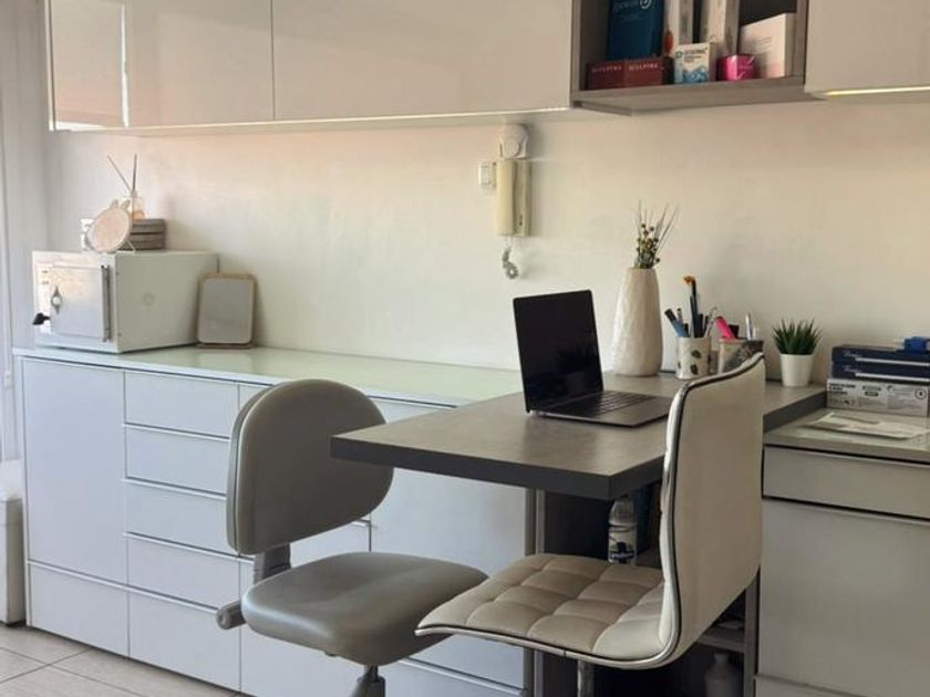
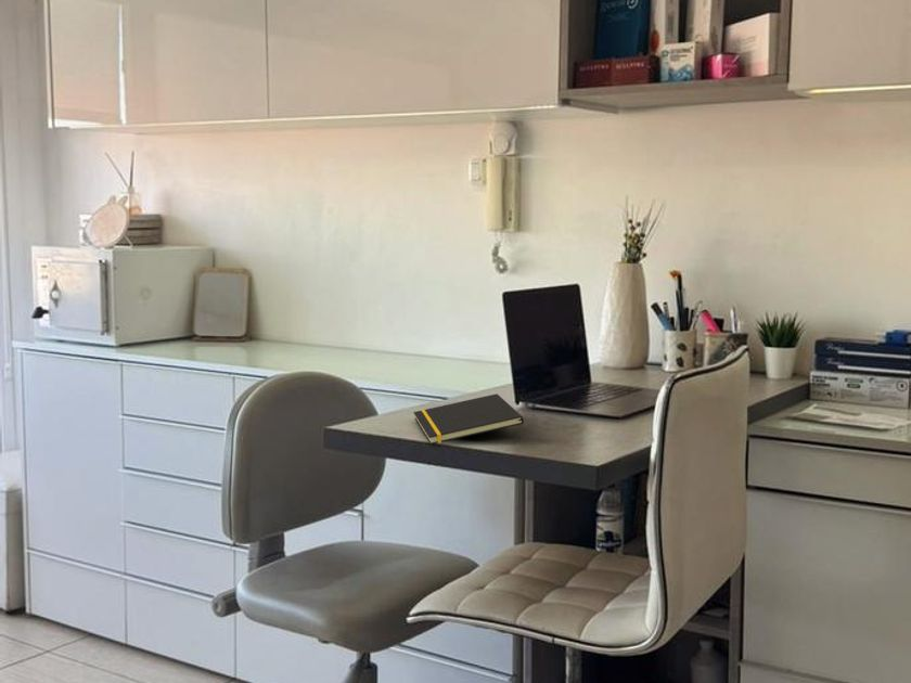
+ notepad (465, 417)
